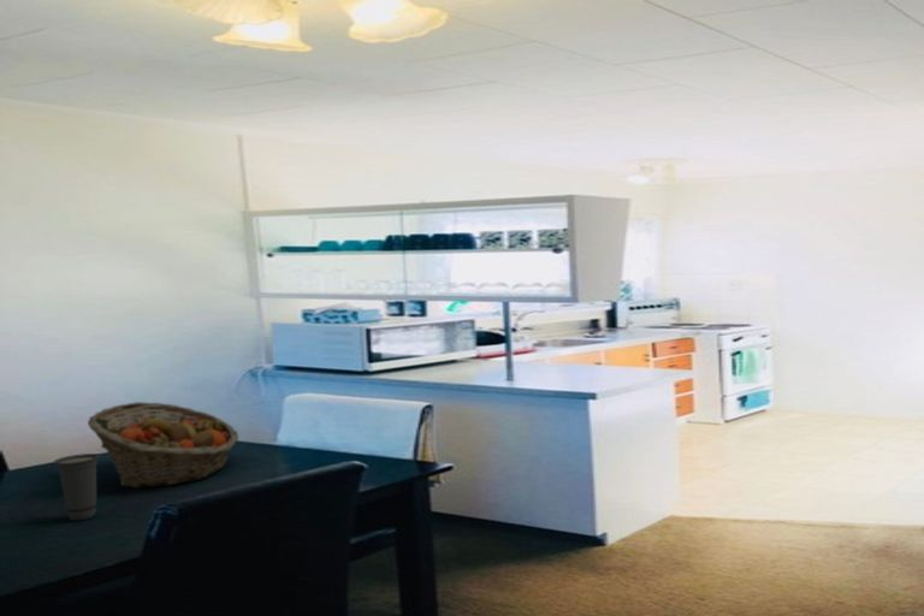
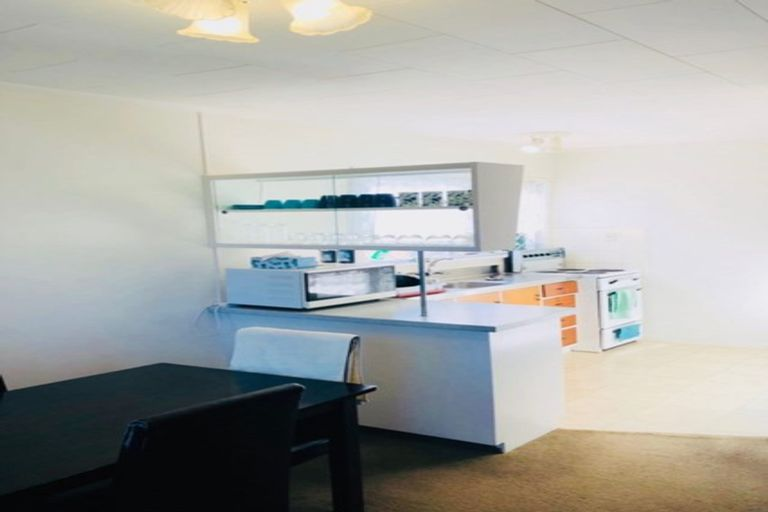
- fruit basket (166, 439)
- cup (79, 487)
